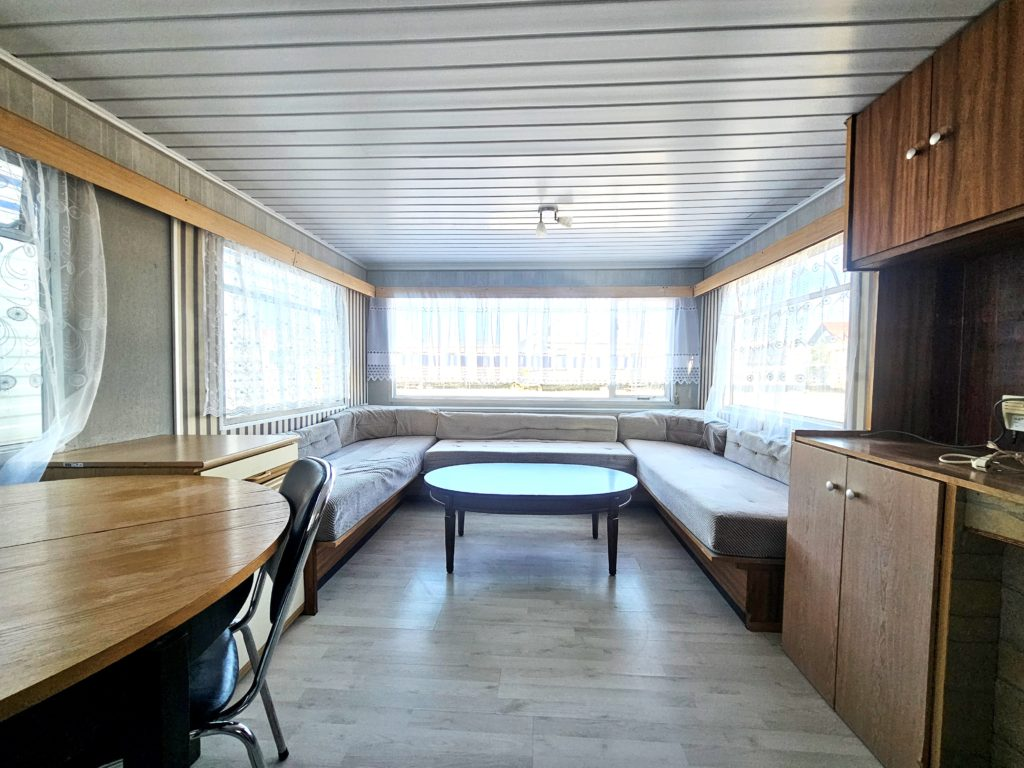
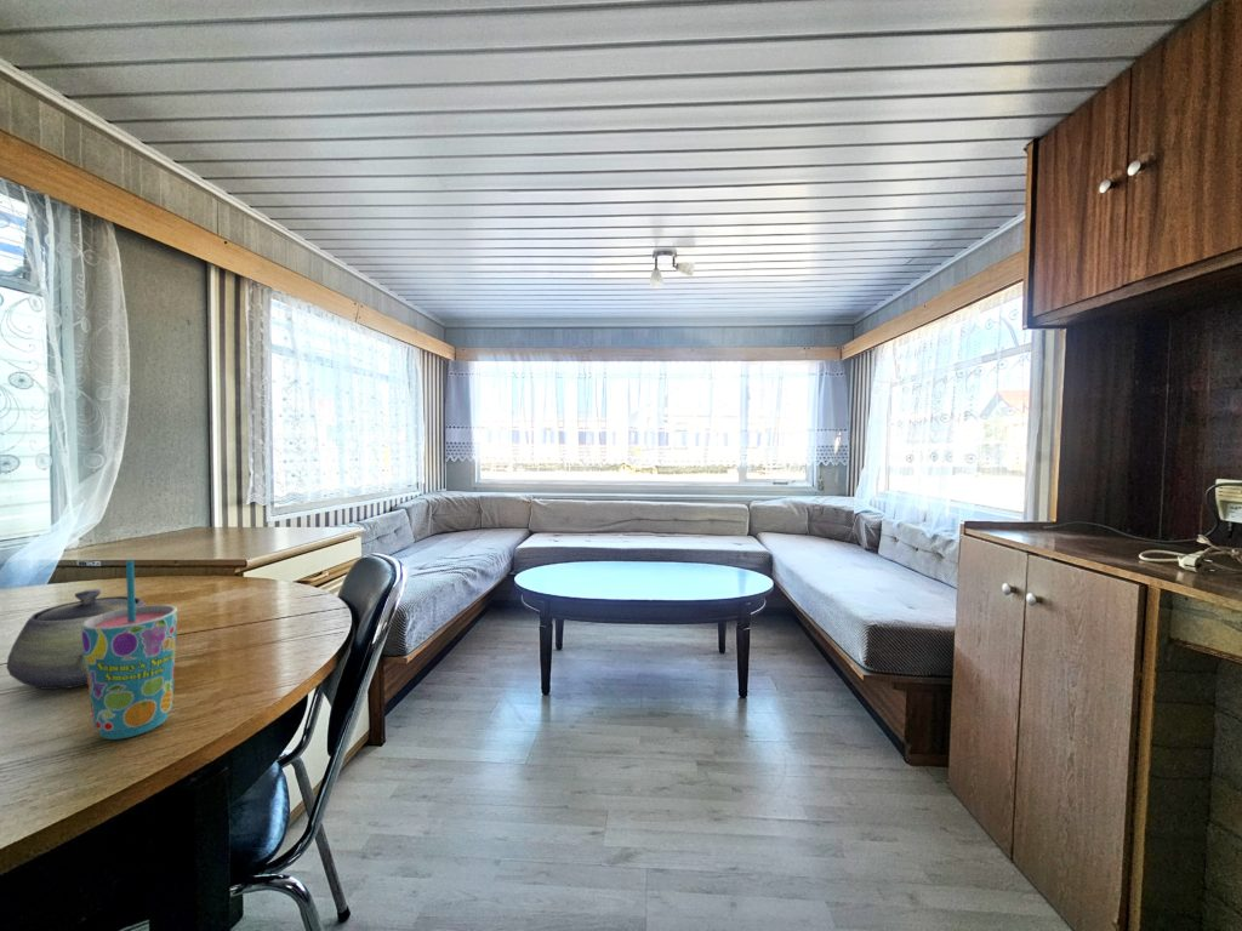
+ teapot (81, 634)
+ cup (132, 644)
